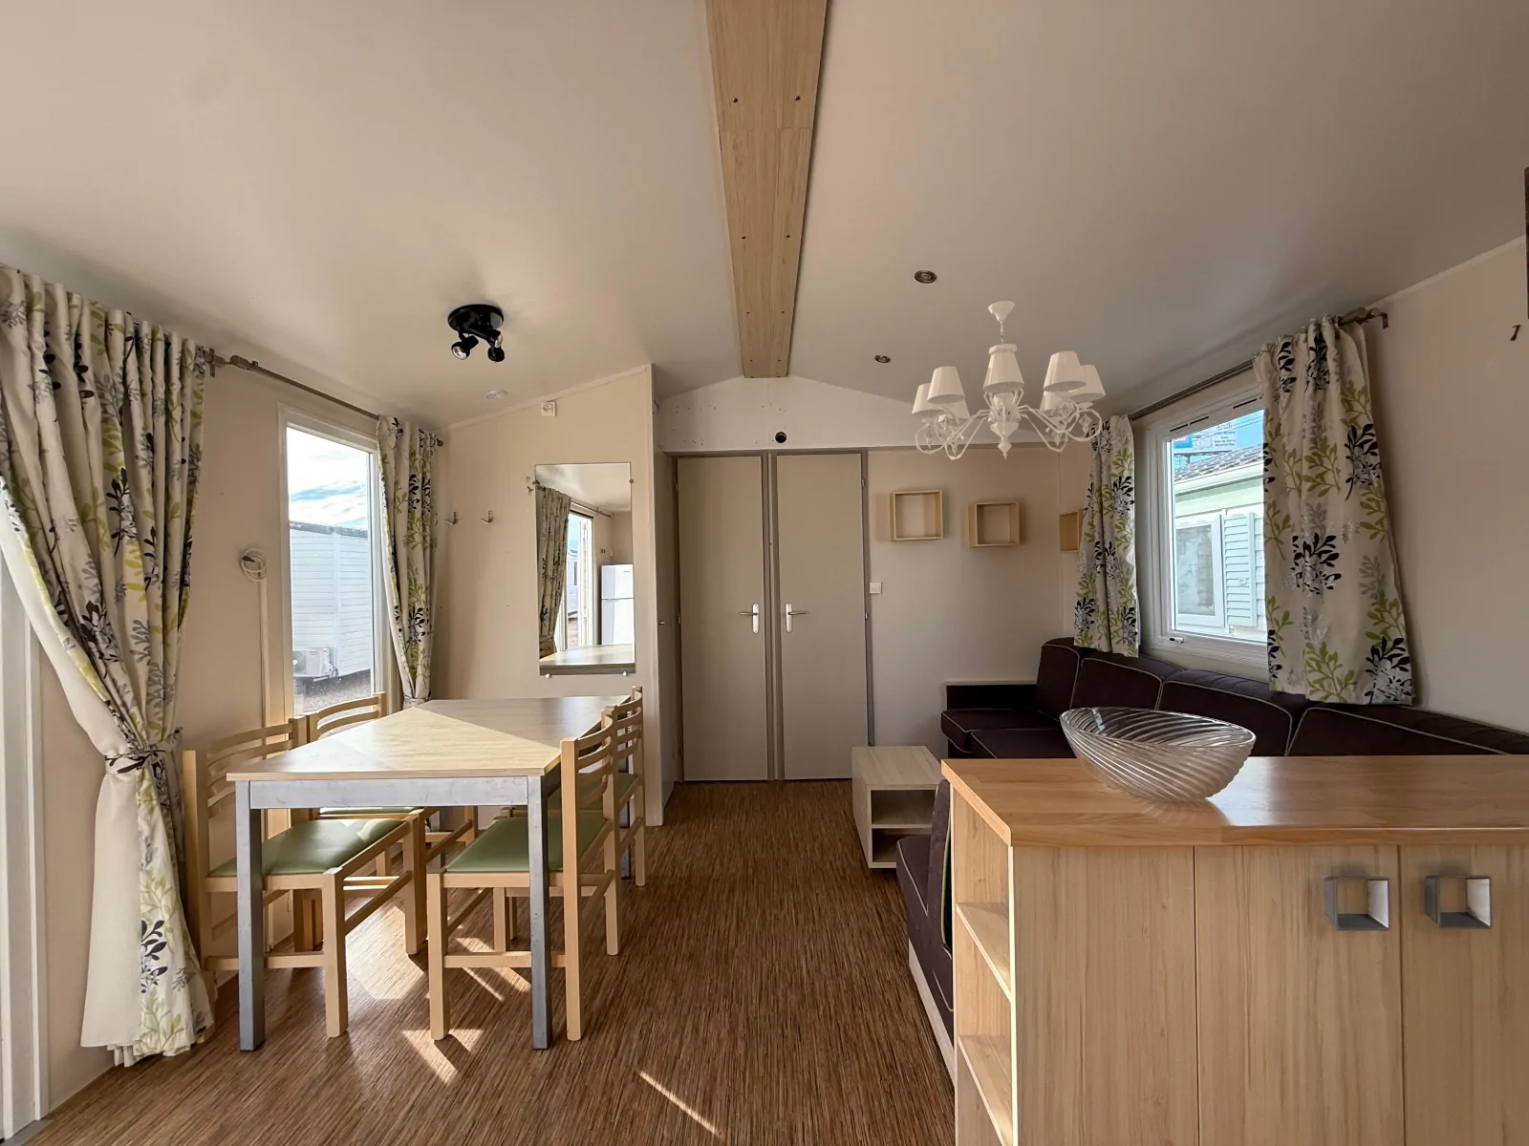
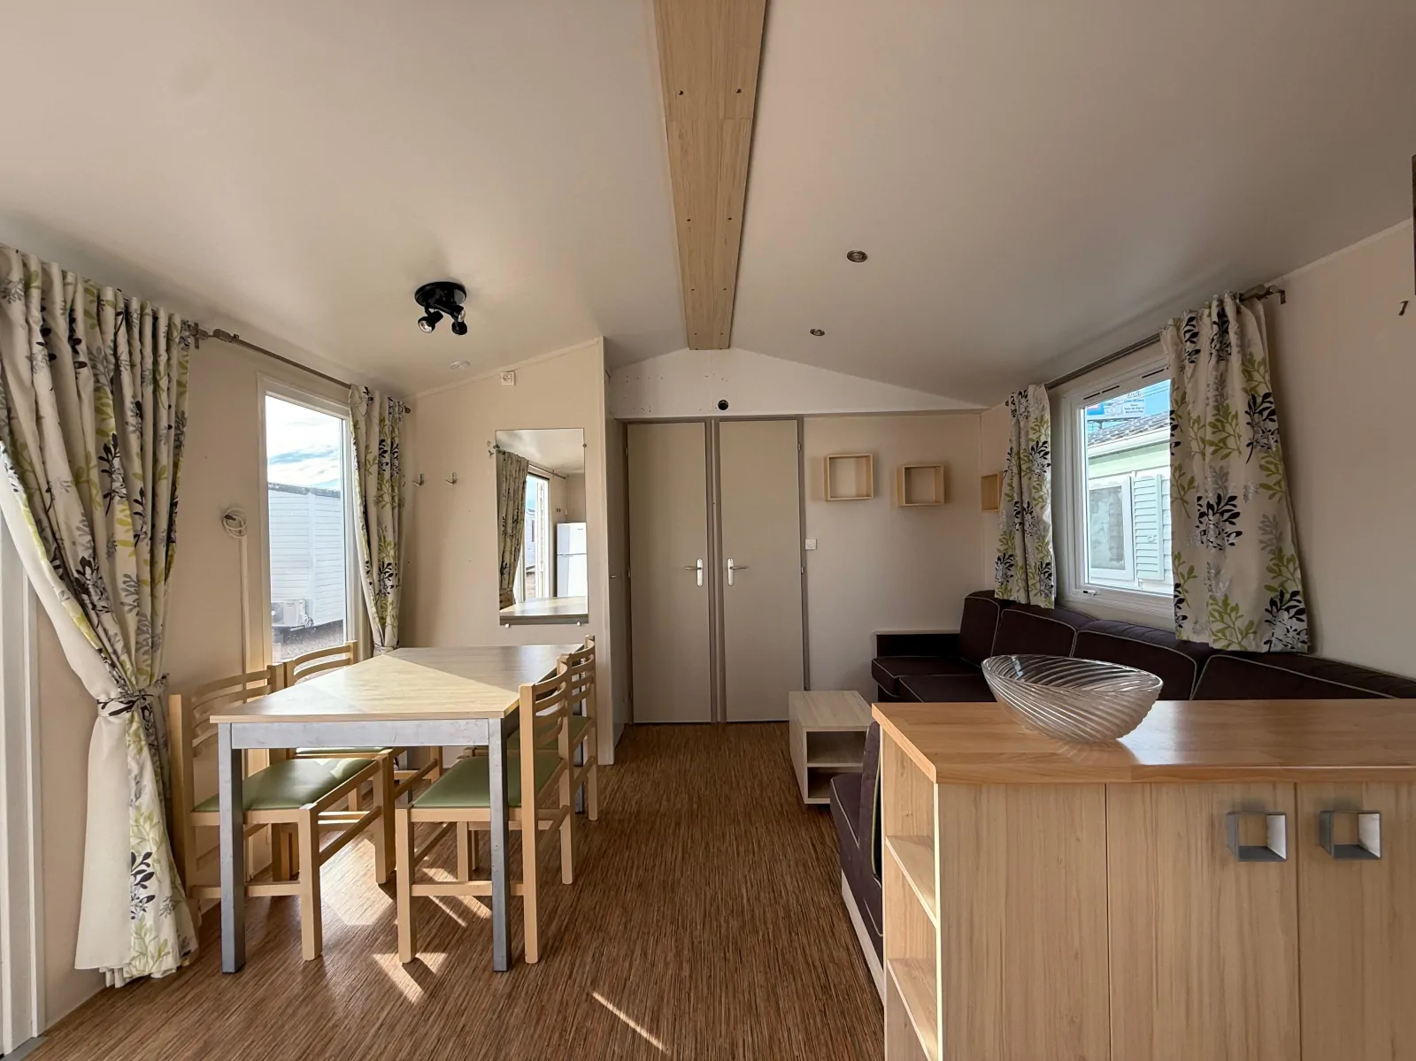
- chandelier (1003, 380)
